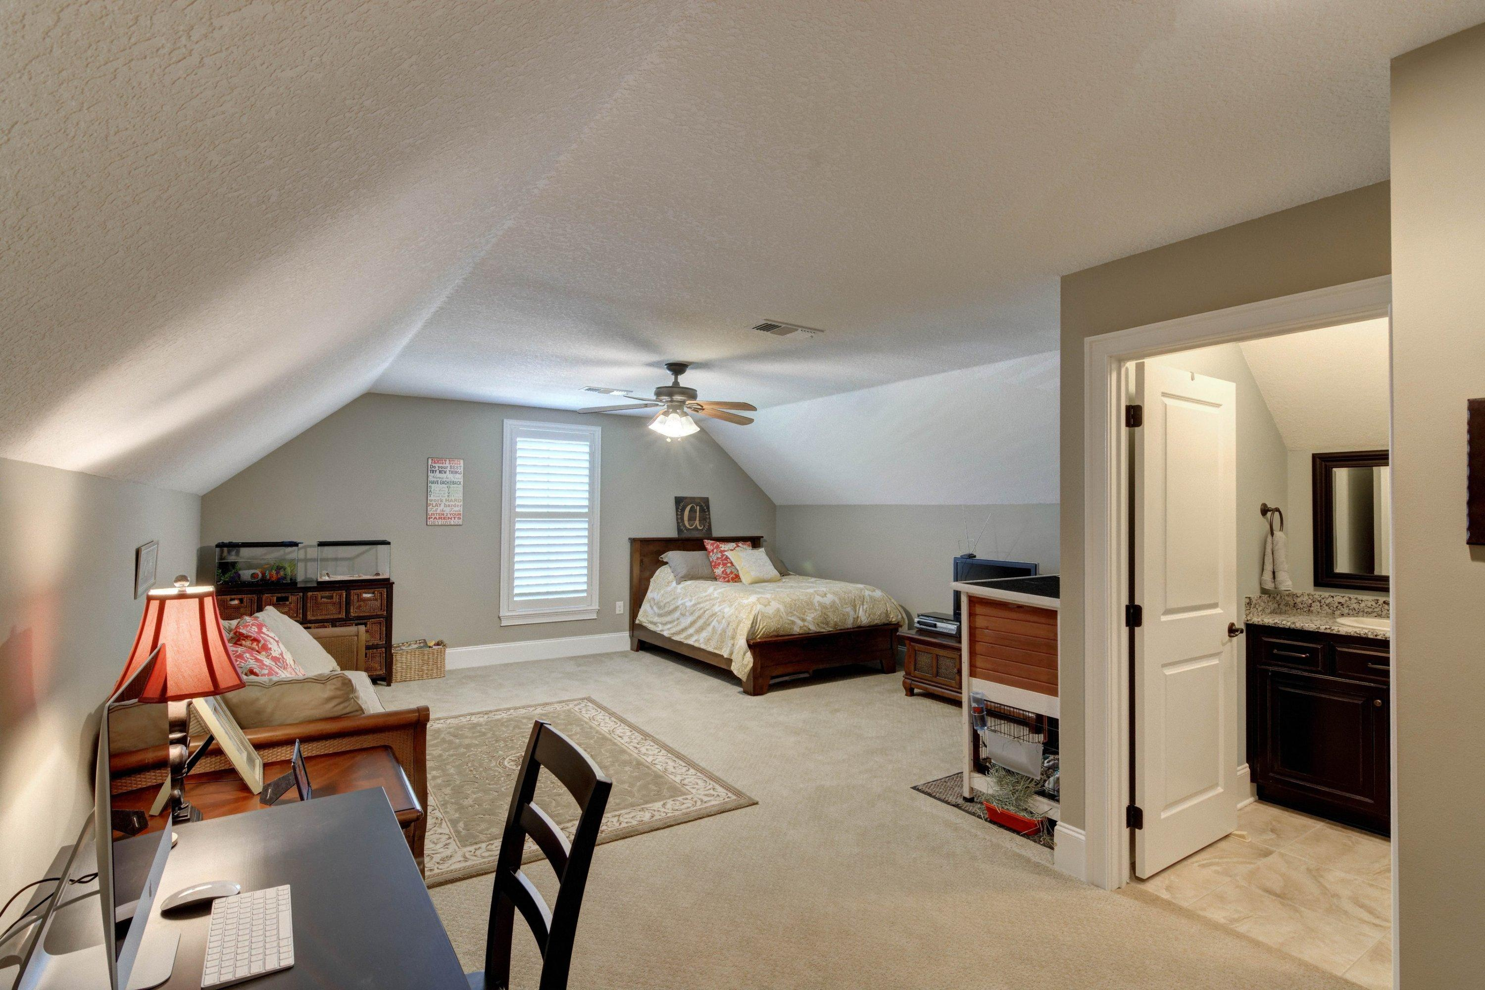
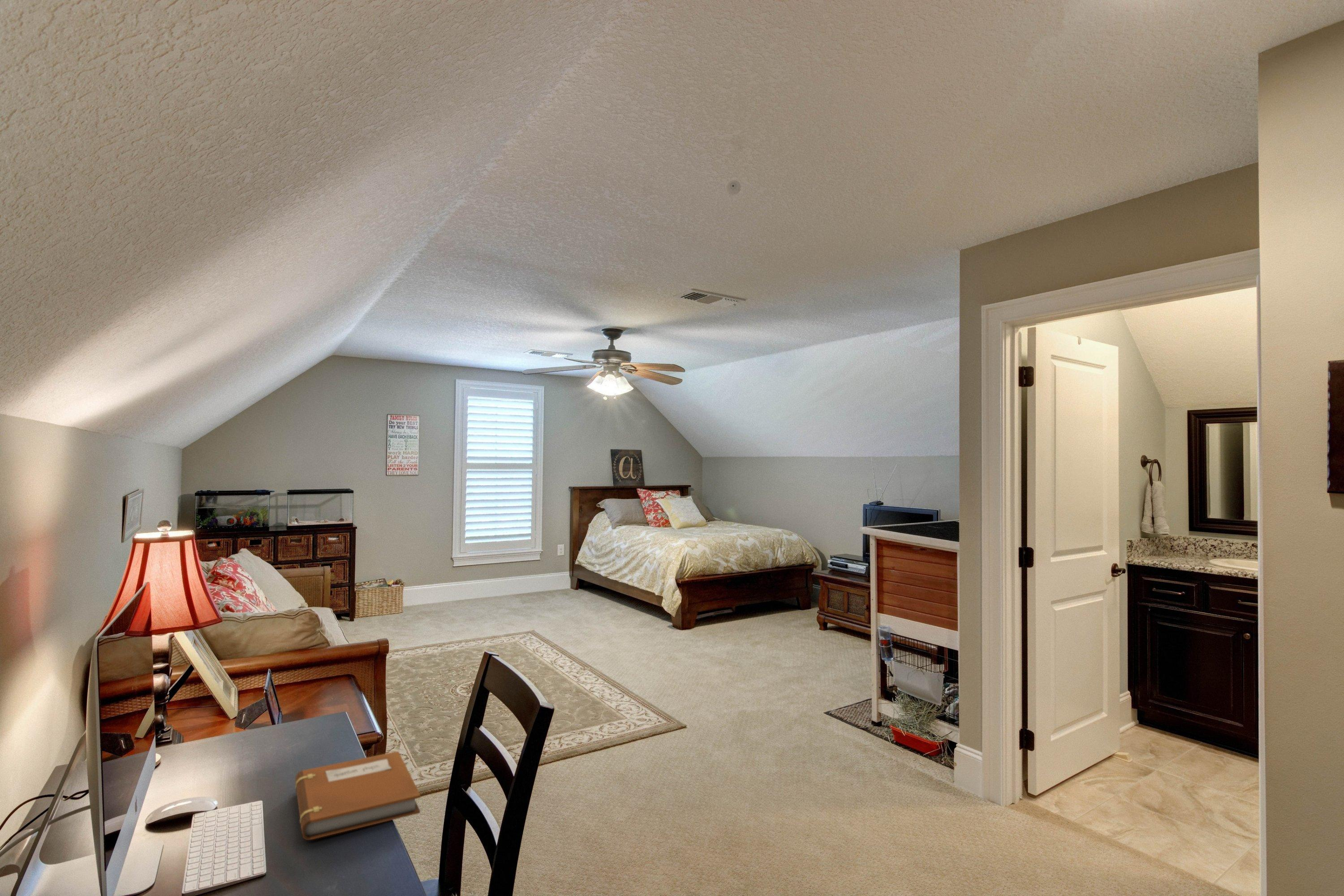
+ notebook (355, 790)
+ smoke detector (733, 188)
